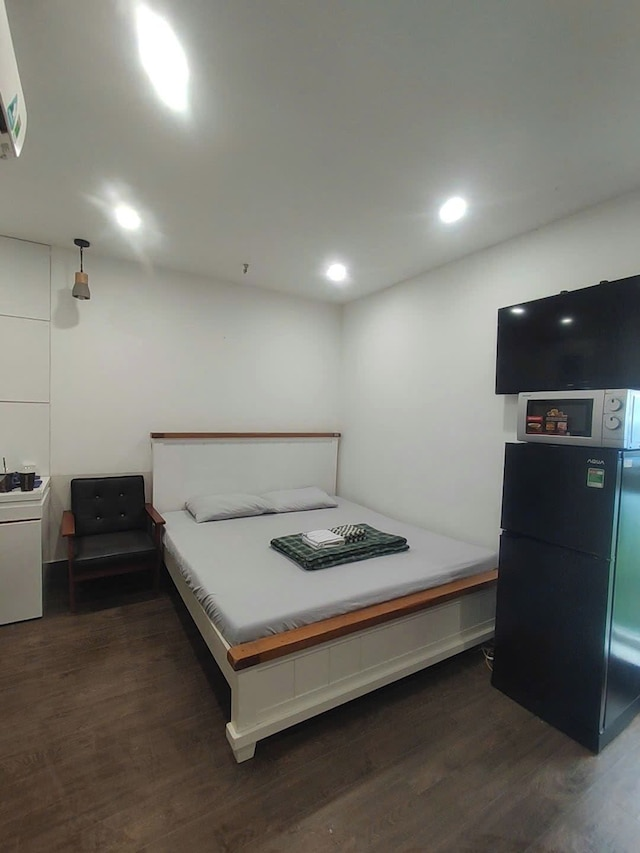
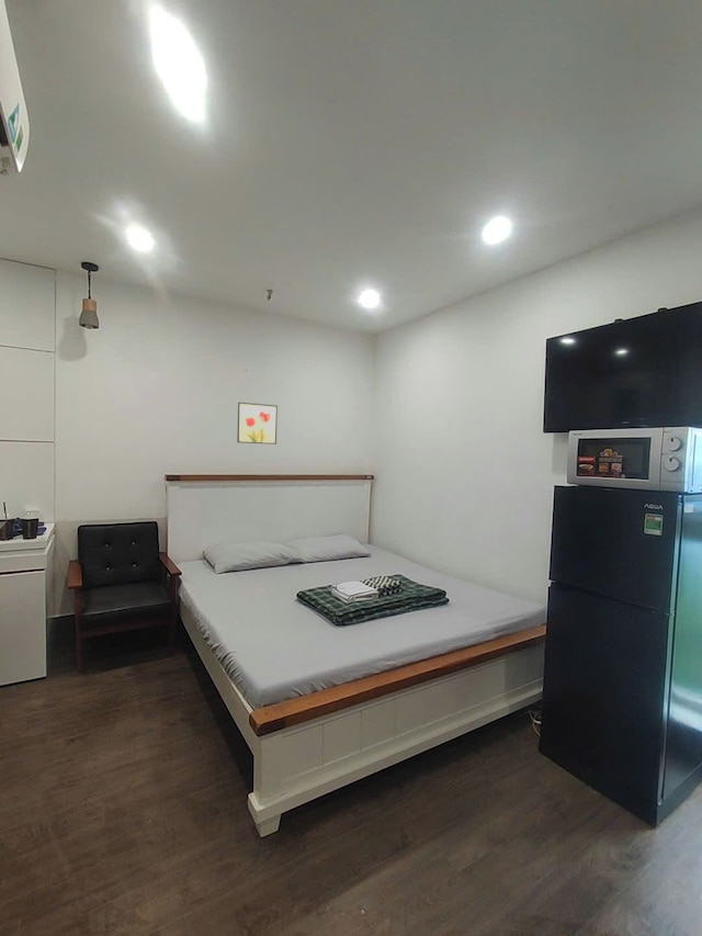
+ wall art (257, 424)
